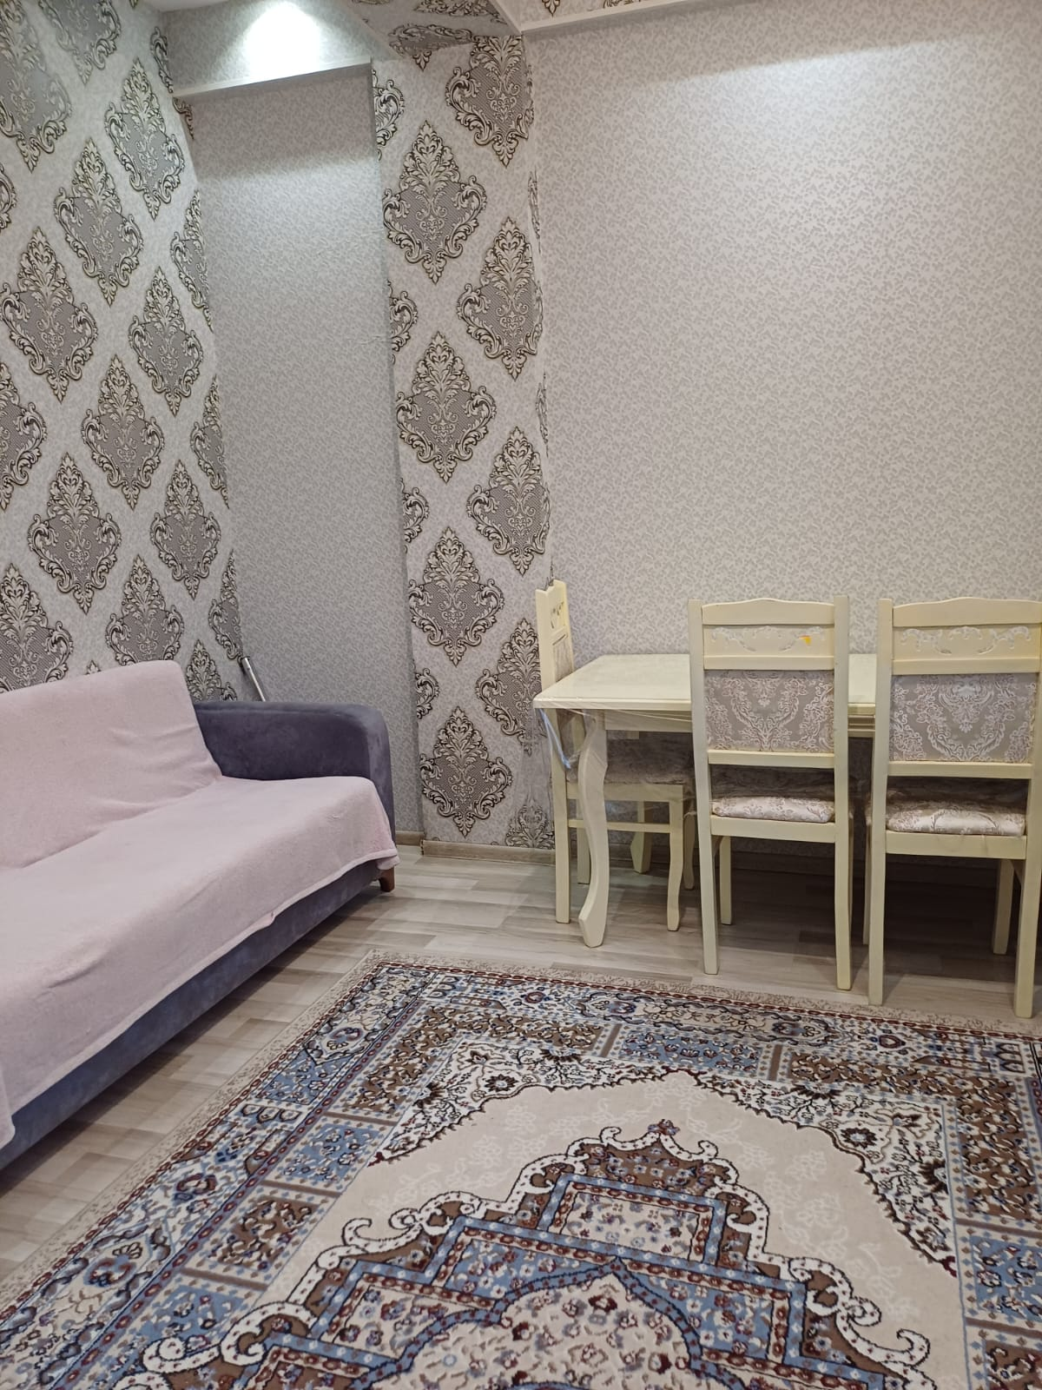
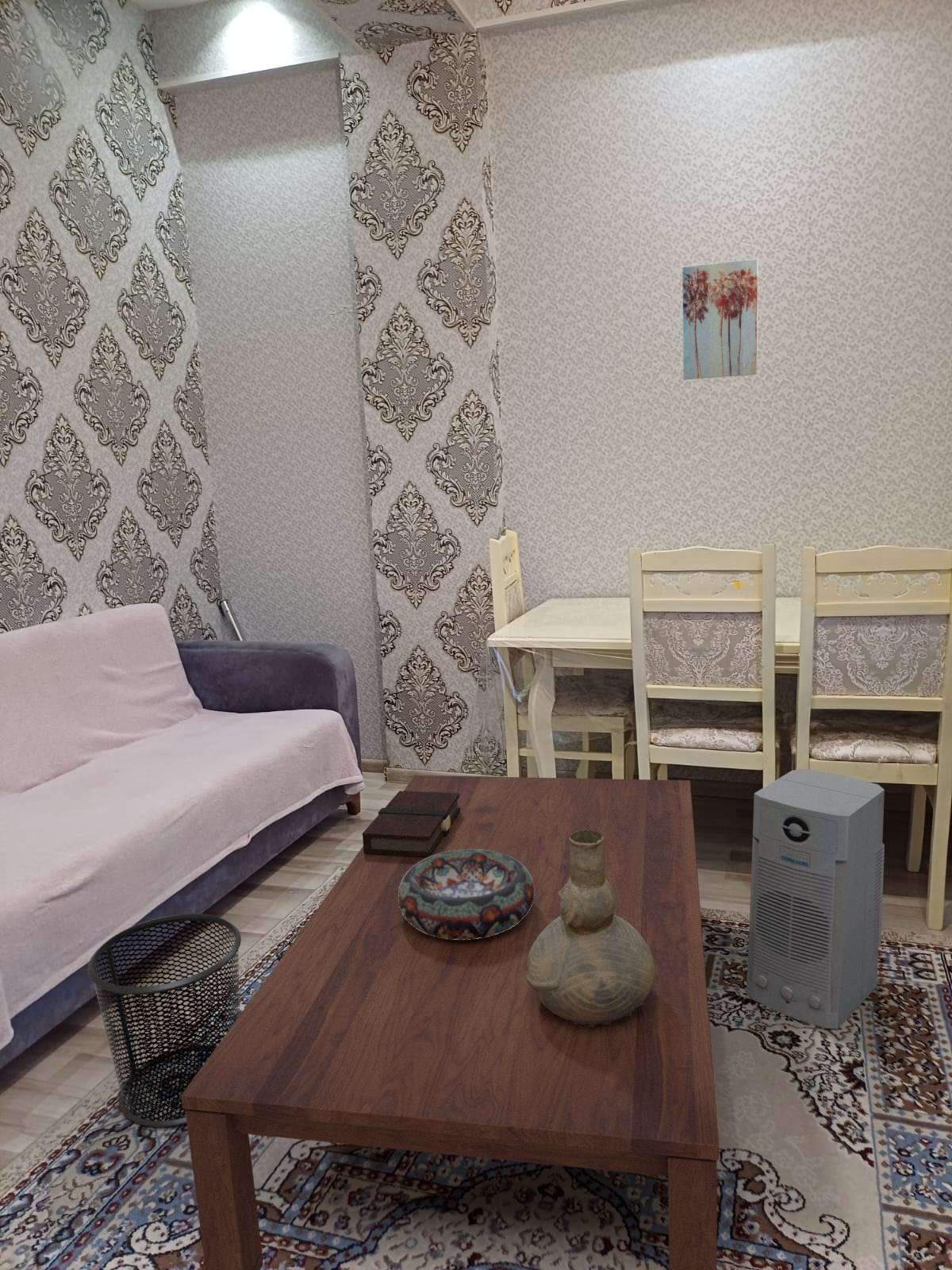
+ wall art (720, 321)
+ decorative bowl (466, 891)
+ waste bin (175, 1018)
+ air purifier (816, 891)
+ vase (589, 918)
+ book (414, 821)
+ coffee table (513, 970)
